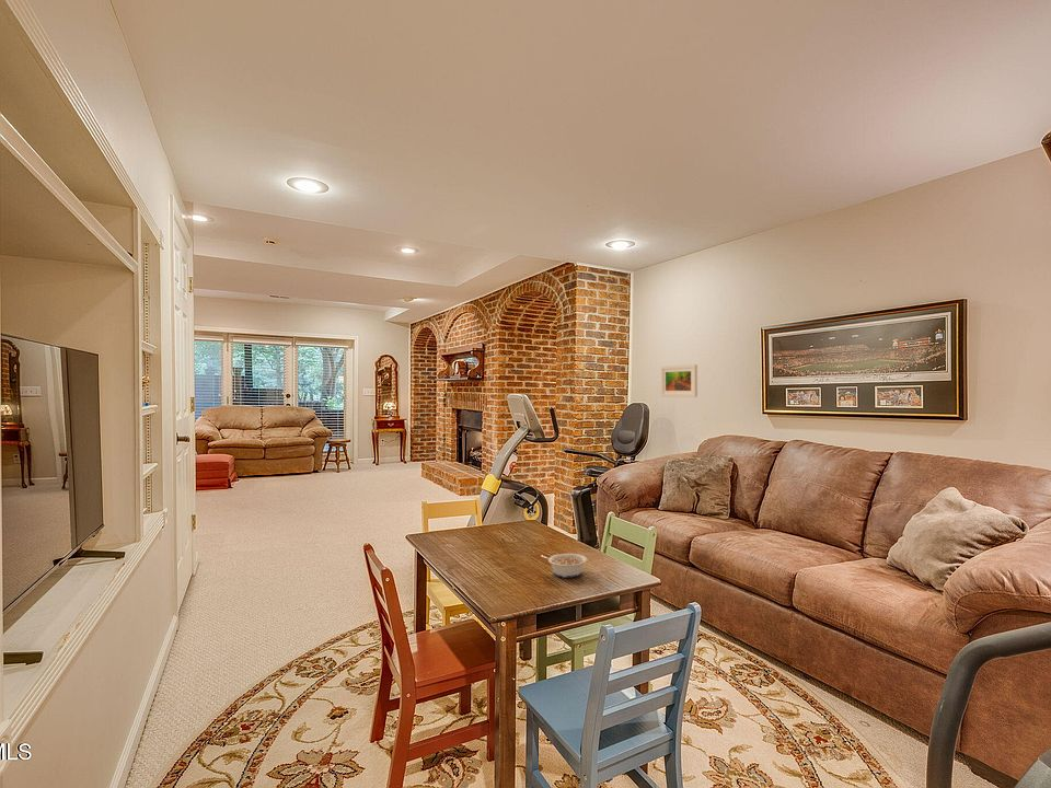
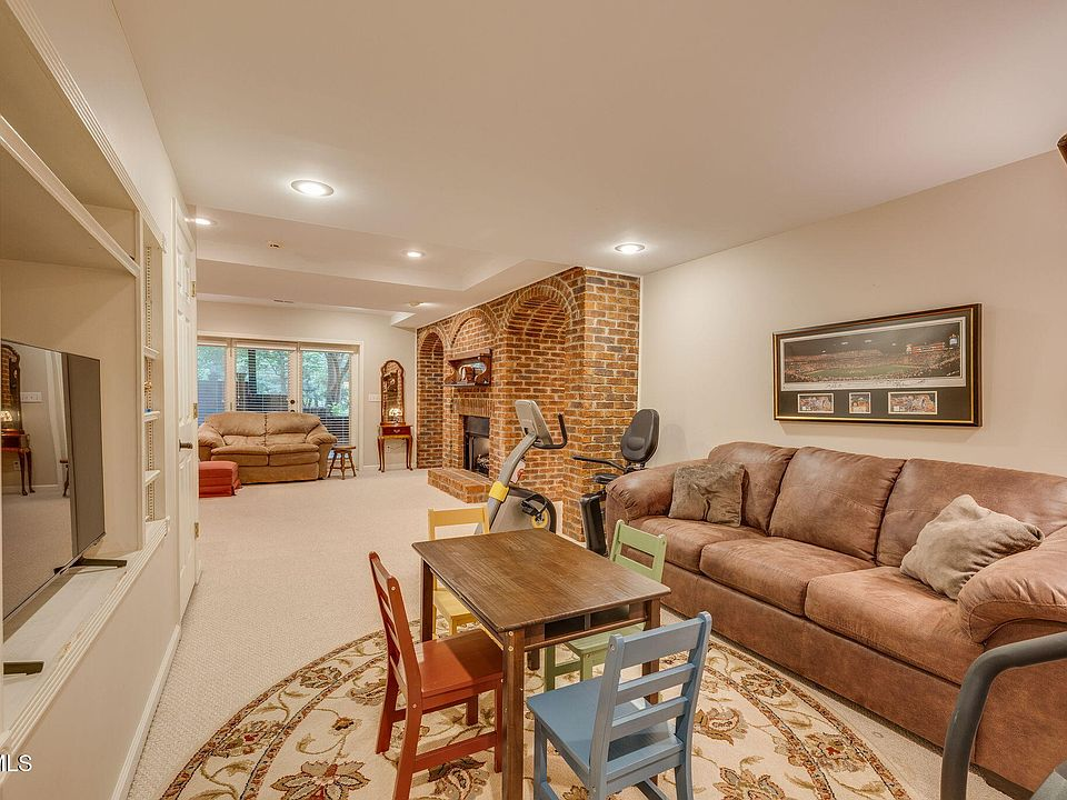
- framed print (678, 381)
- legume (566, 565)
